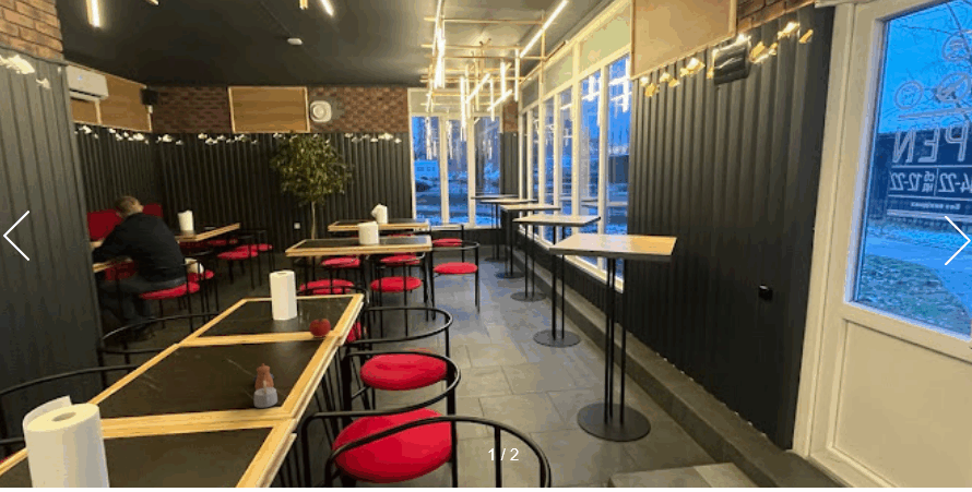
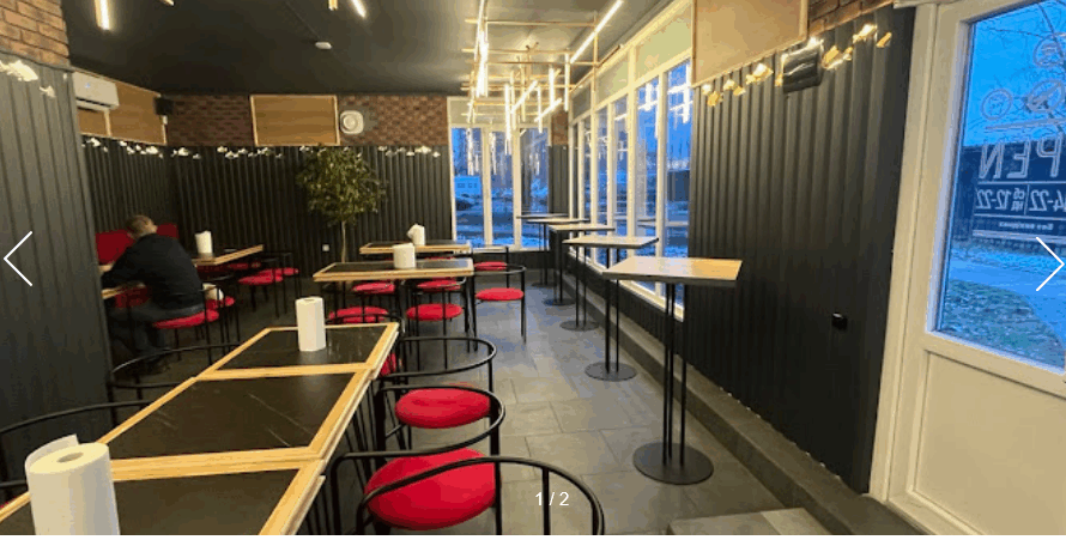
- teapot (263, 377)
- fruit (320, 326)
